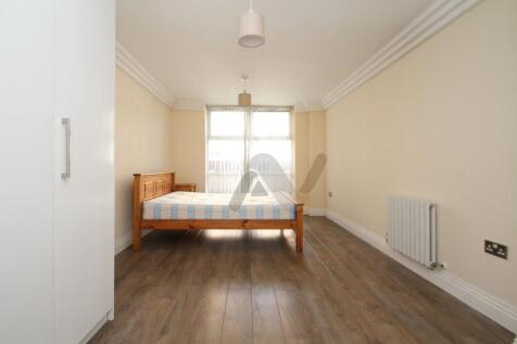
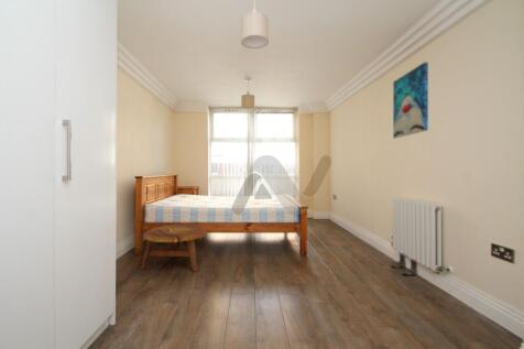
+ wall art (408, 103)
+ boots (404, 263)
+ side table (176, 248)
